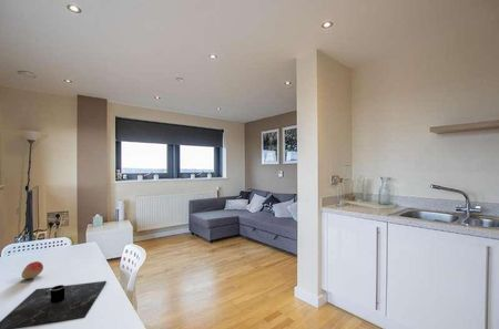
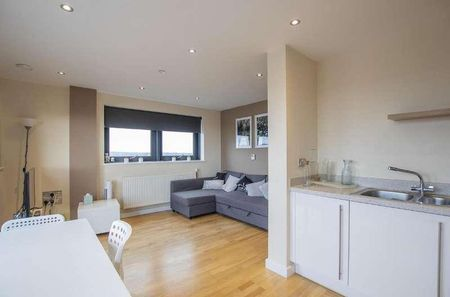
- placemat (58, 296)
- fruit (32, 269)
